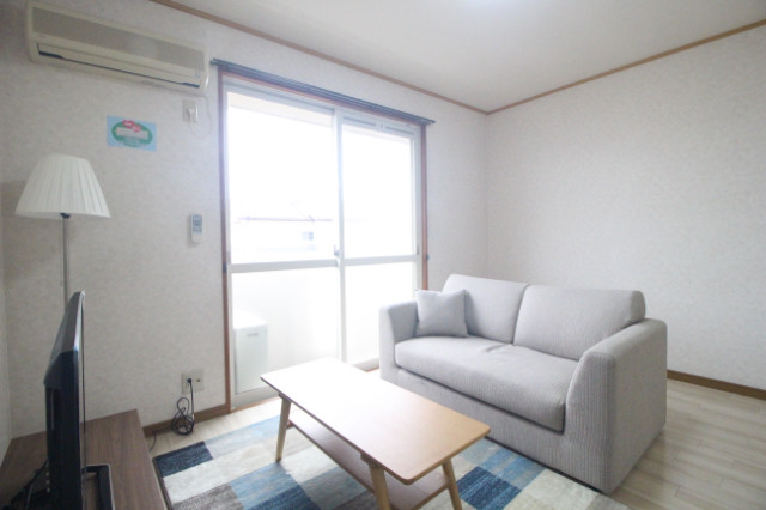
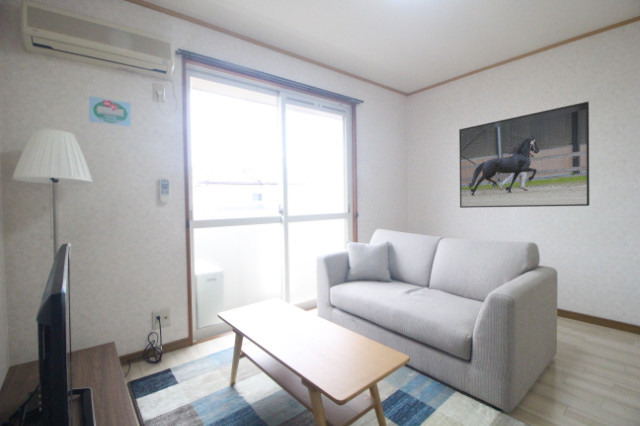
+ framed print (515, 162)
